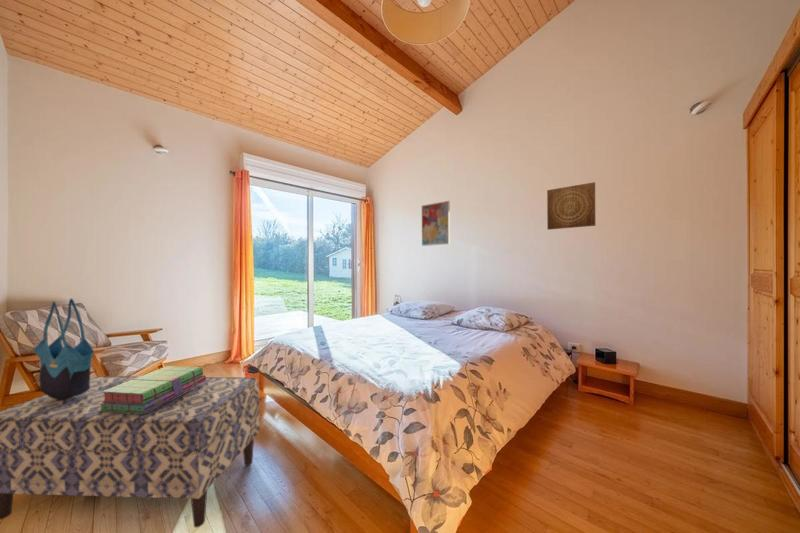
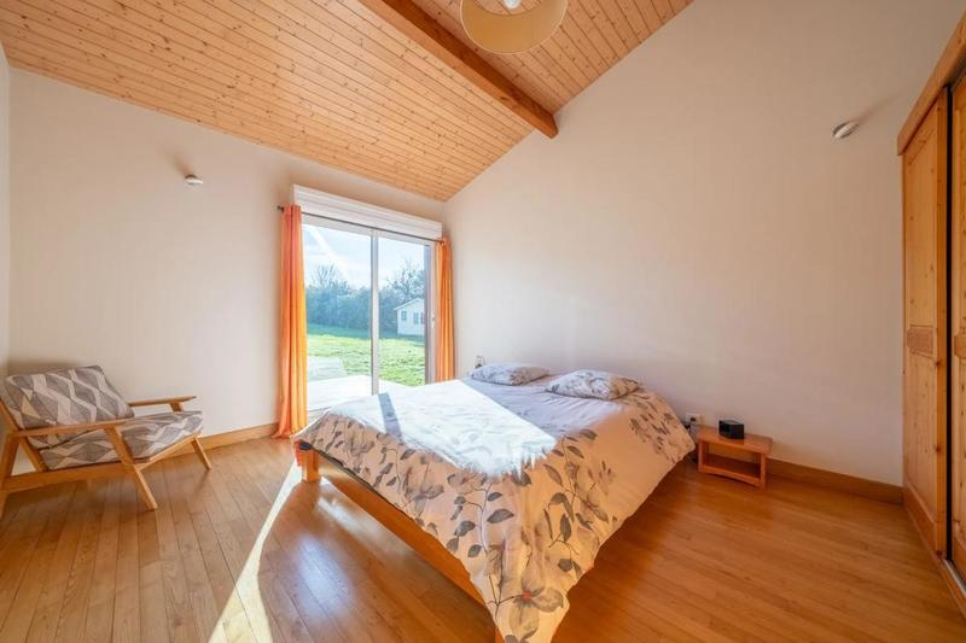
- stack of books (157, 387)
- bench (140, 440)
- wall art (570, 207)
- tote bag (64, 347)
- wall art (435, 224)
